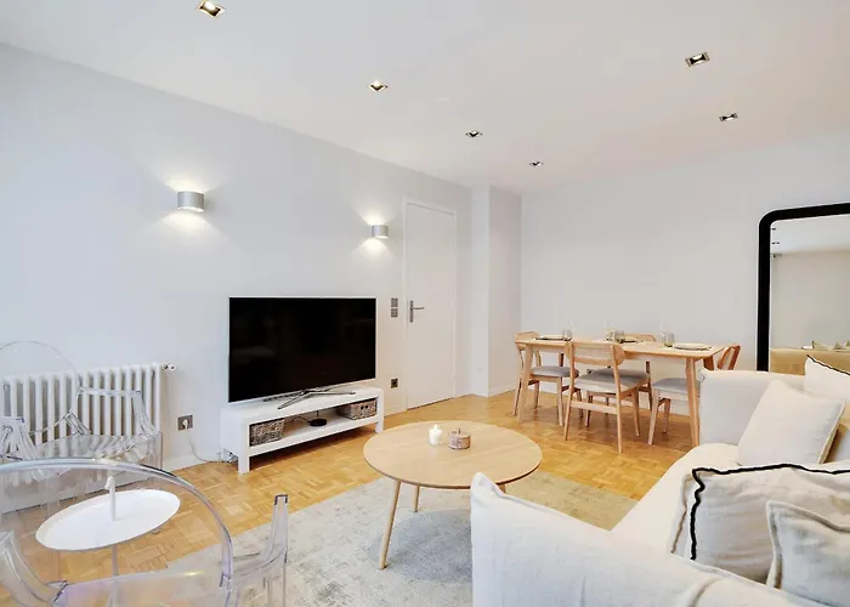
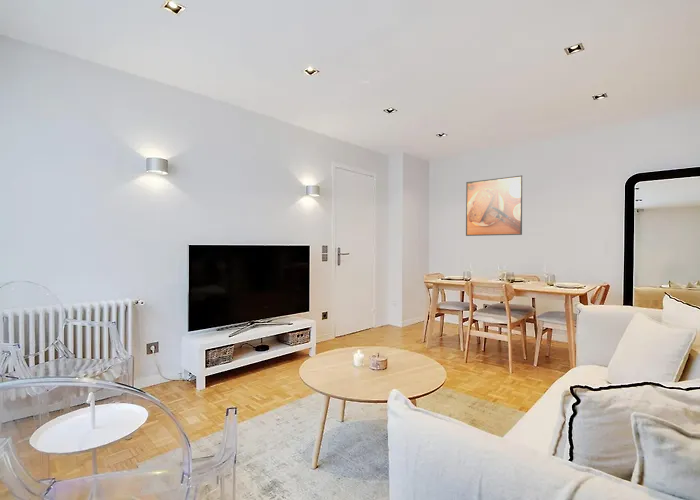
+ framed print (492, 207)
